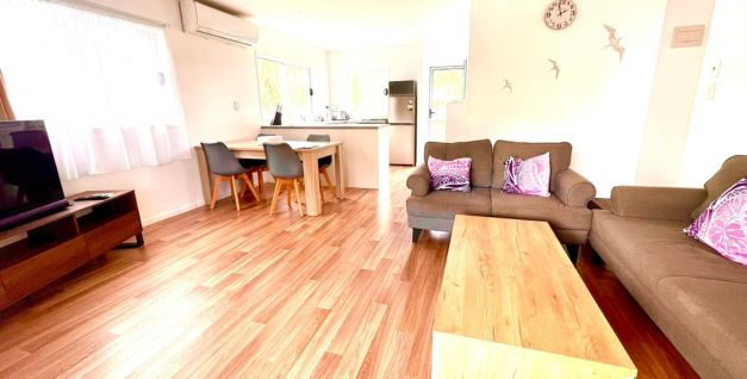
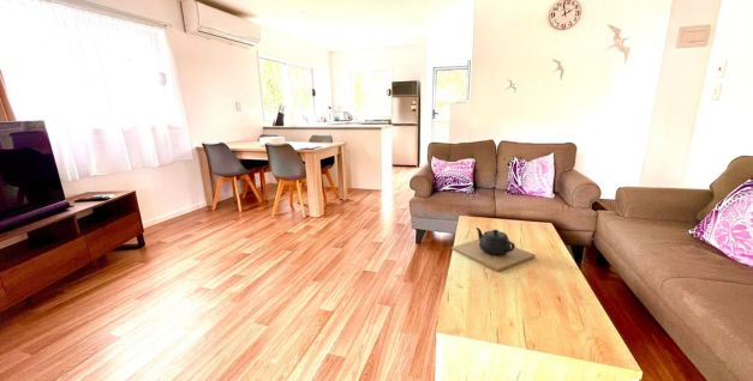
+ teapot (492, 241)
